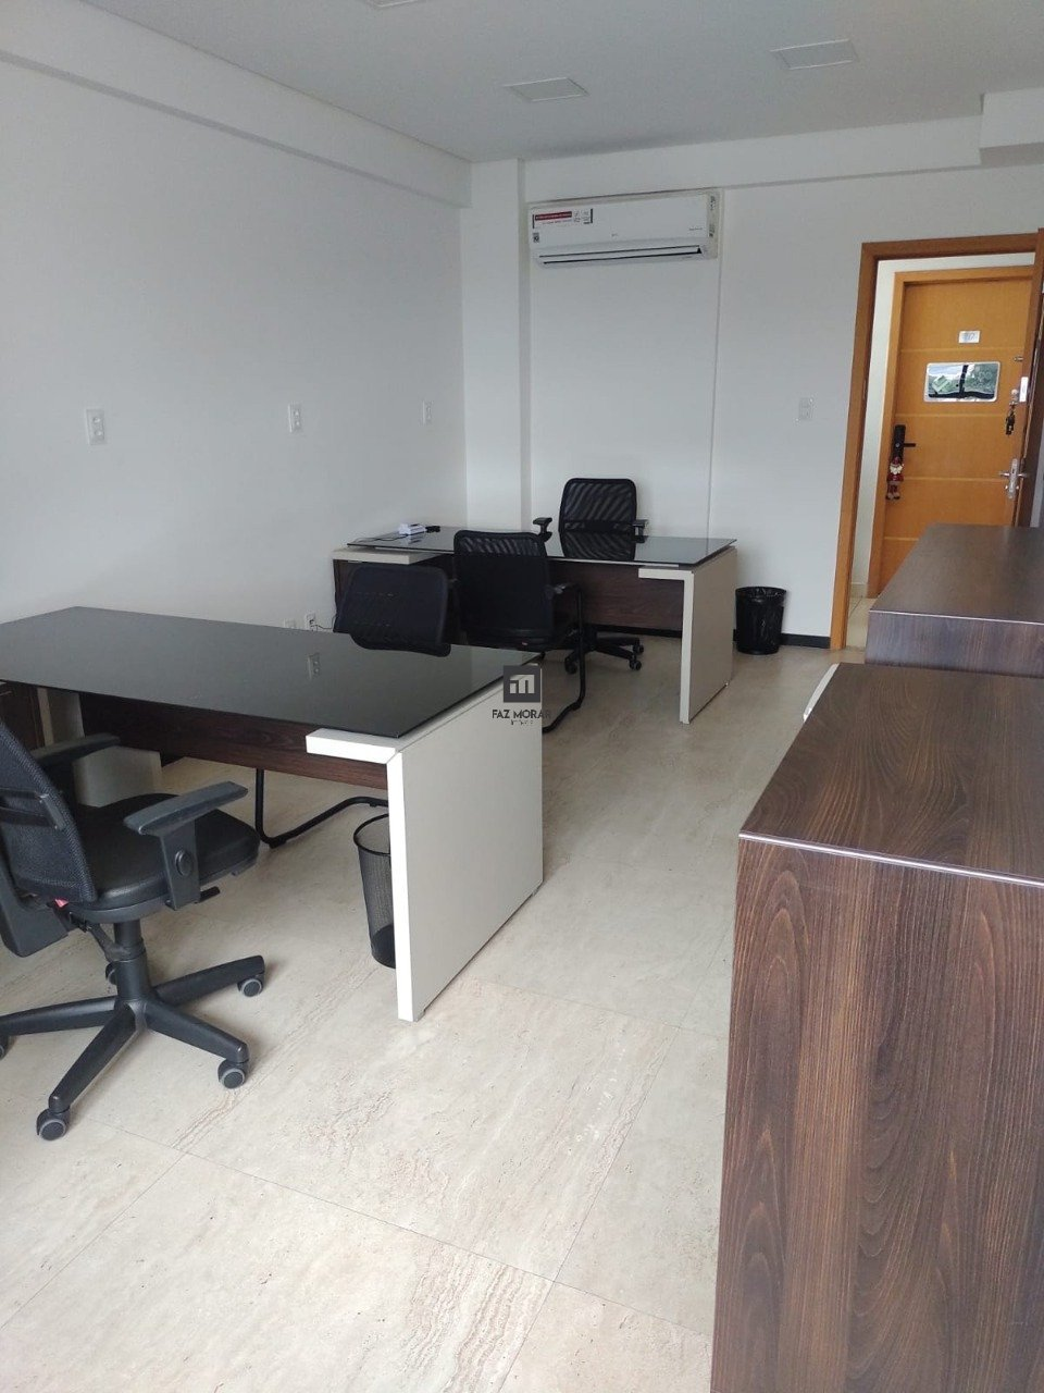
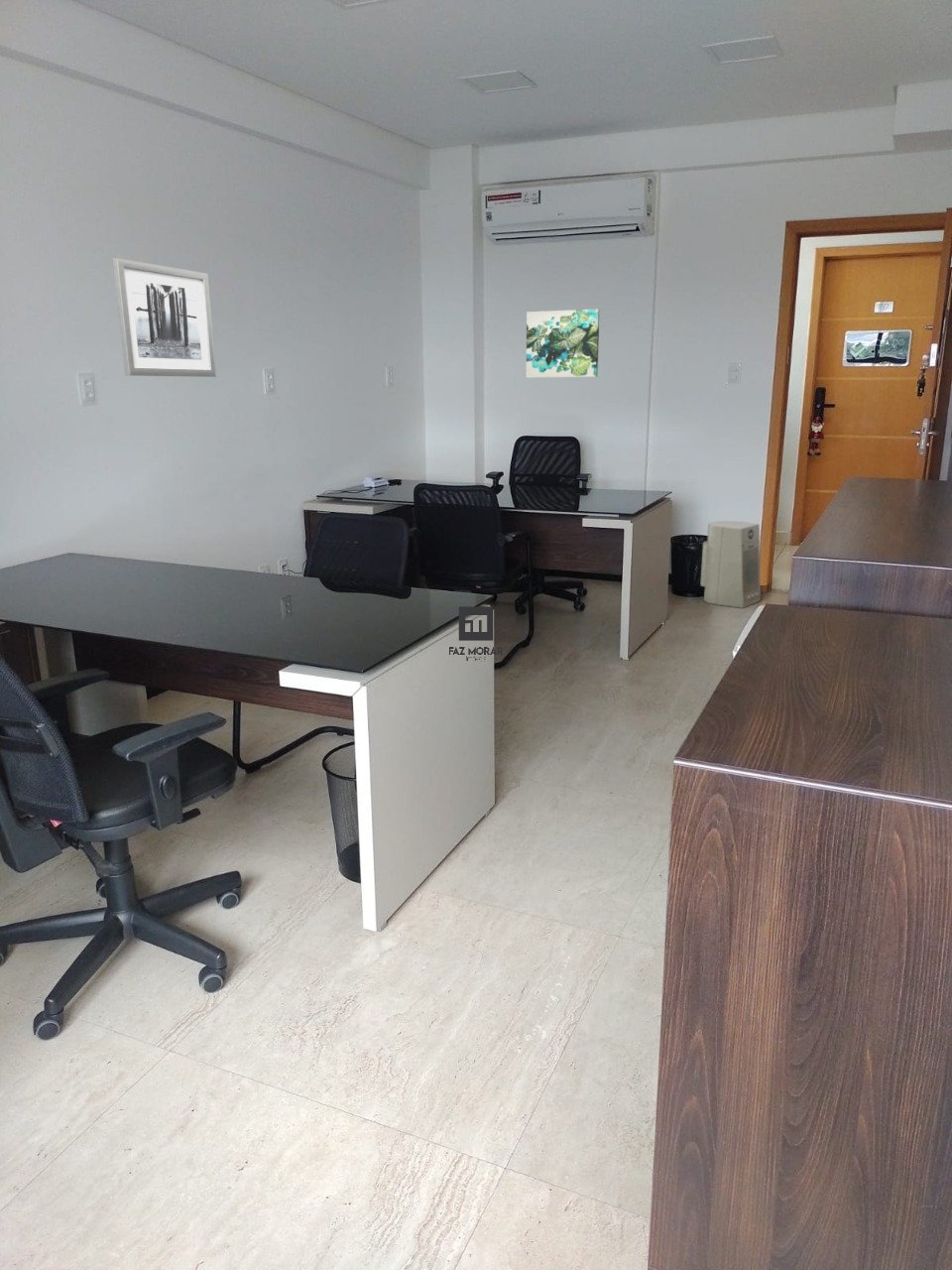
+ fan (729, 563)
+ wall art (168, 321)
+ wall art (561, 344)
